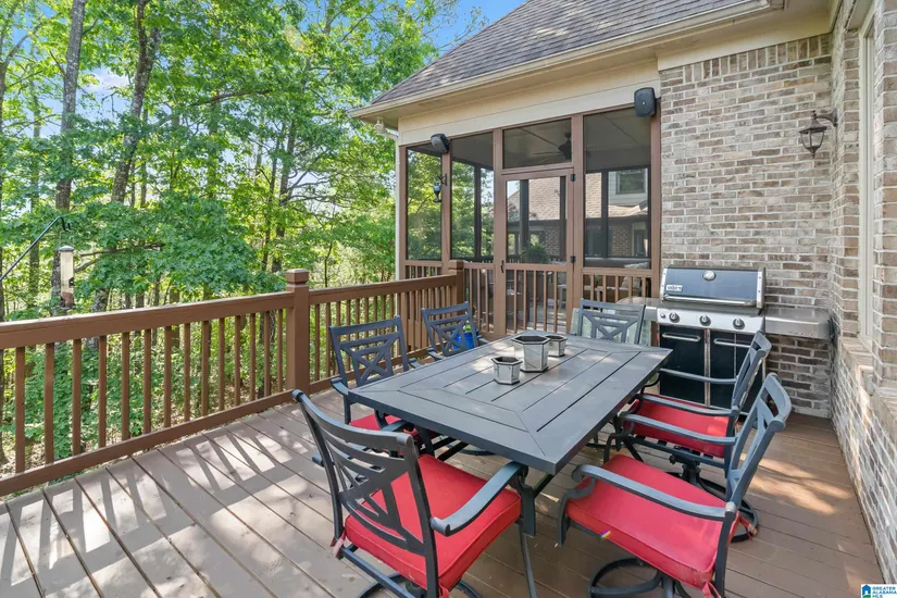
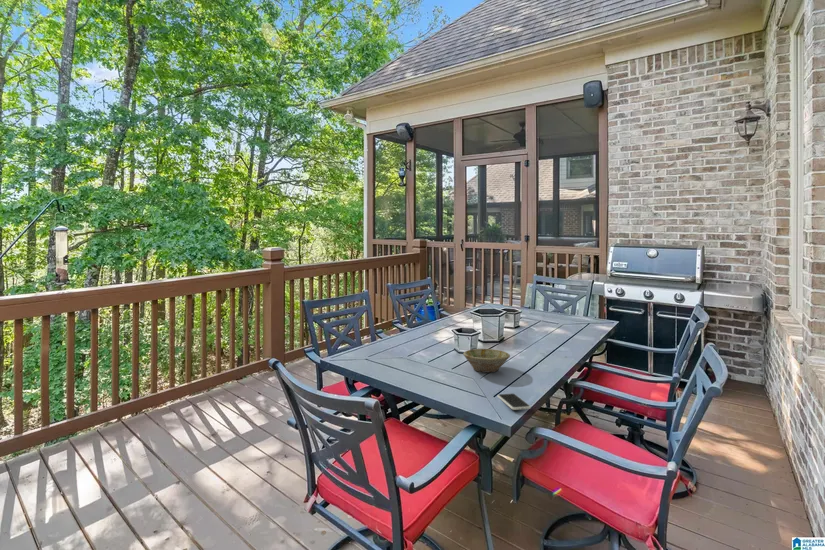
+ bowl (486, 361)
+ smartphone (513, 401)
